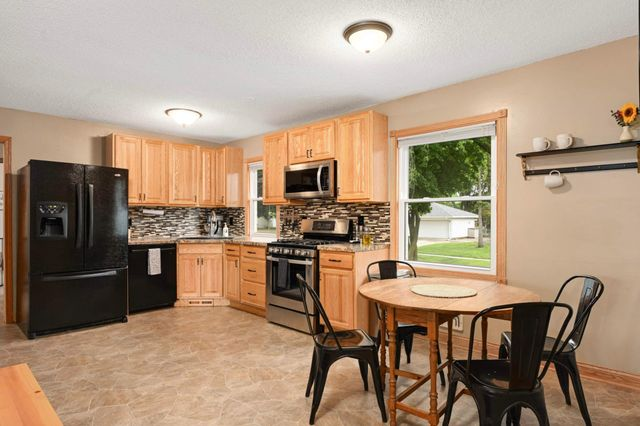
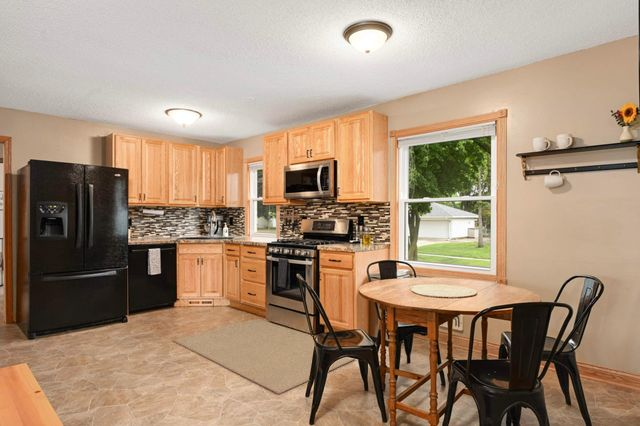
+ rug (265, 346)
